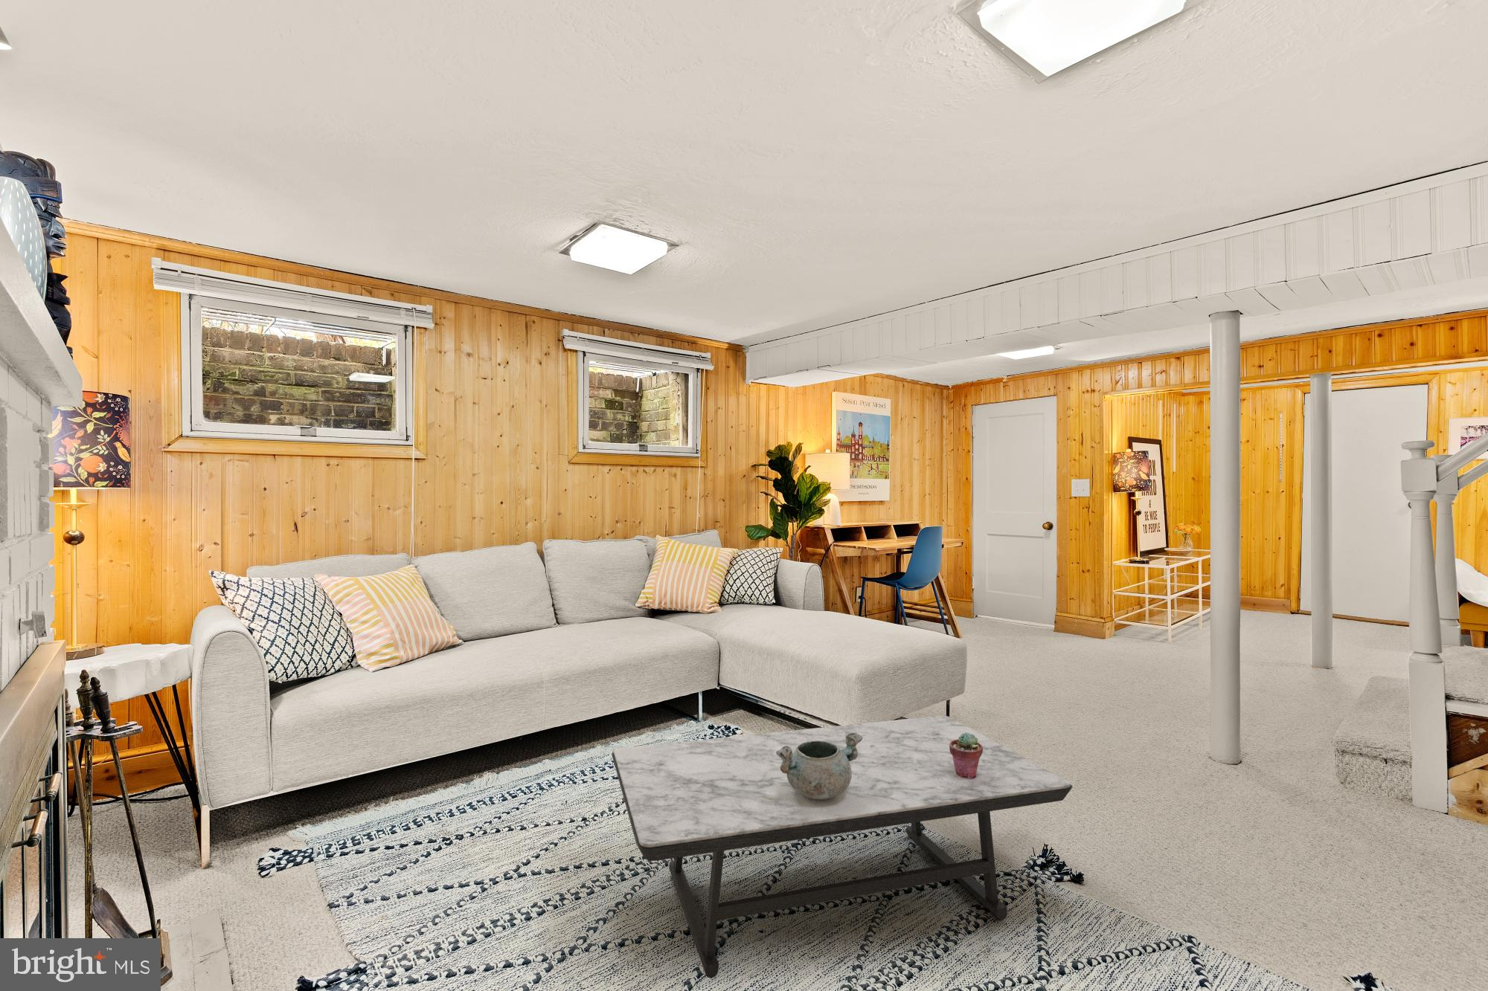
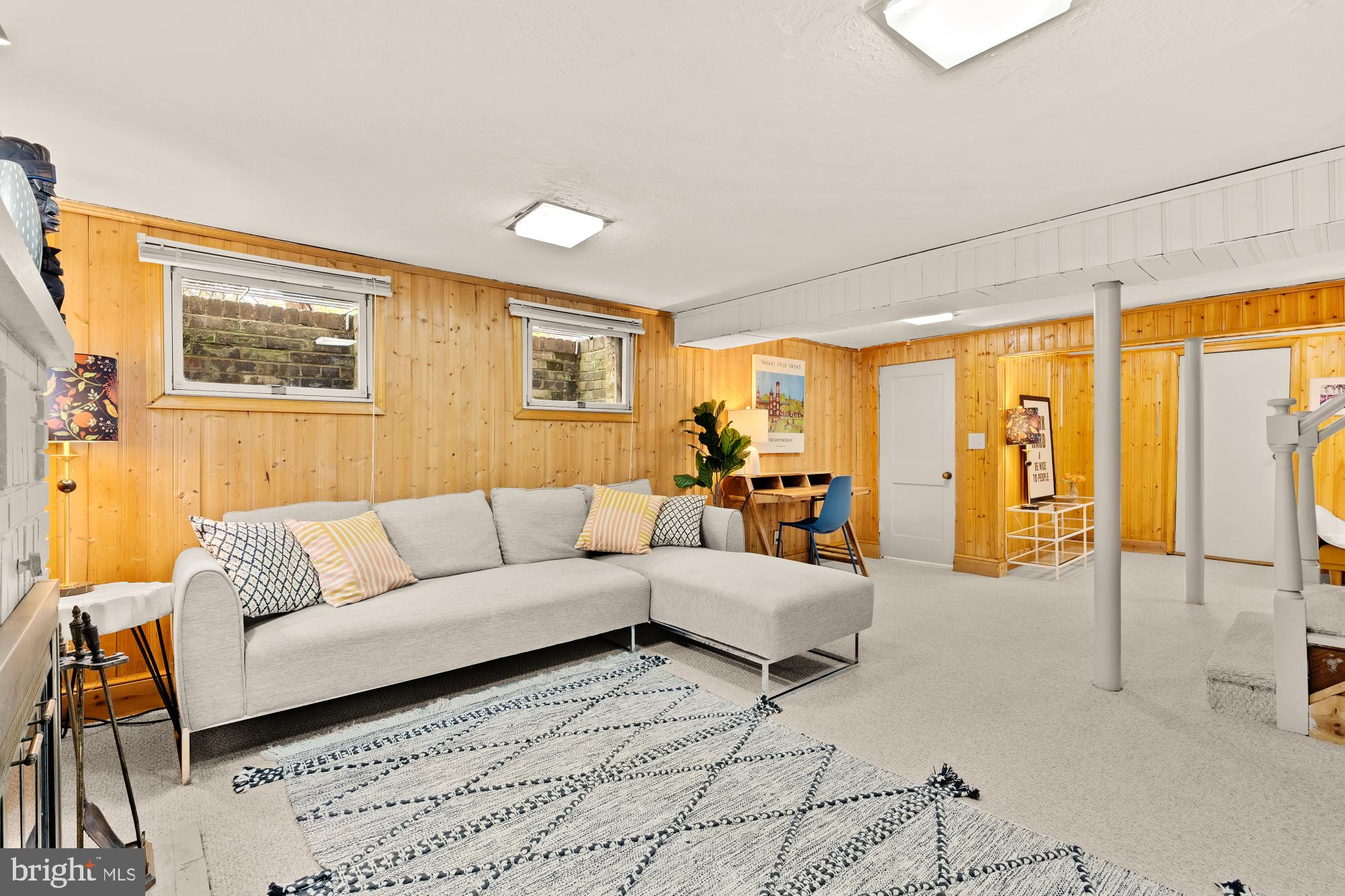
- potted succulent (966, 751)
- decorative bowl (819, 764)
- coffee table (828, 828)
